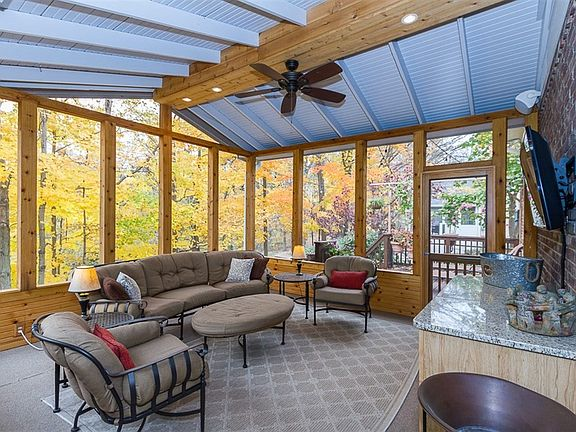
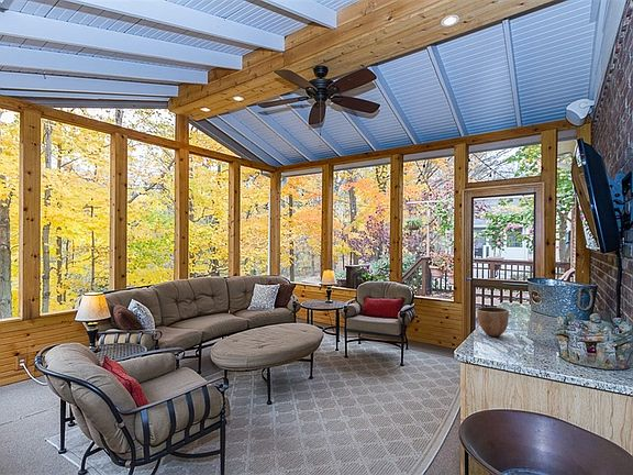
+ decorative bowl (492, 322)
